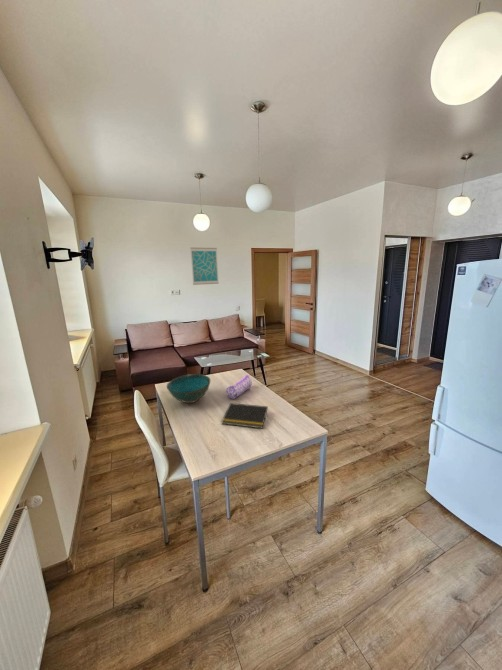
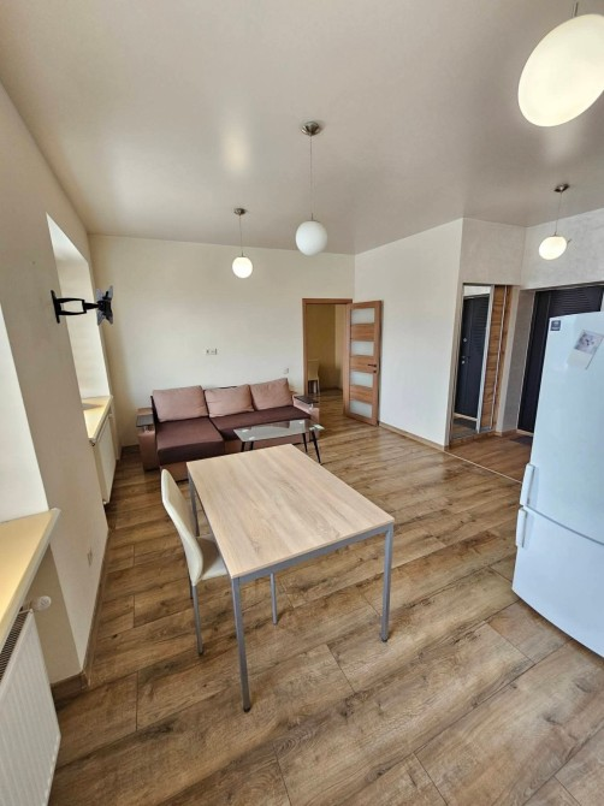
- notepad (245, 414)
- pencil case (239, 386)
- wall art (205, 266)
- bowl (189, 391)
